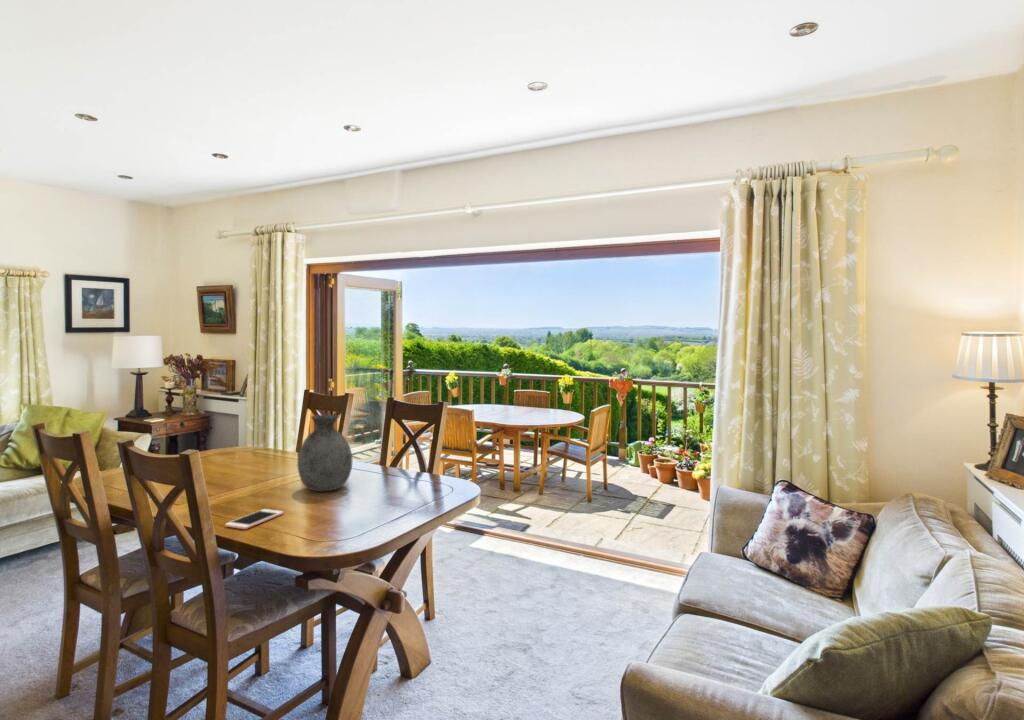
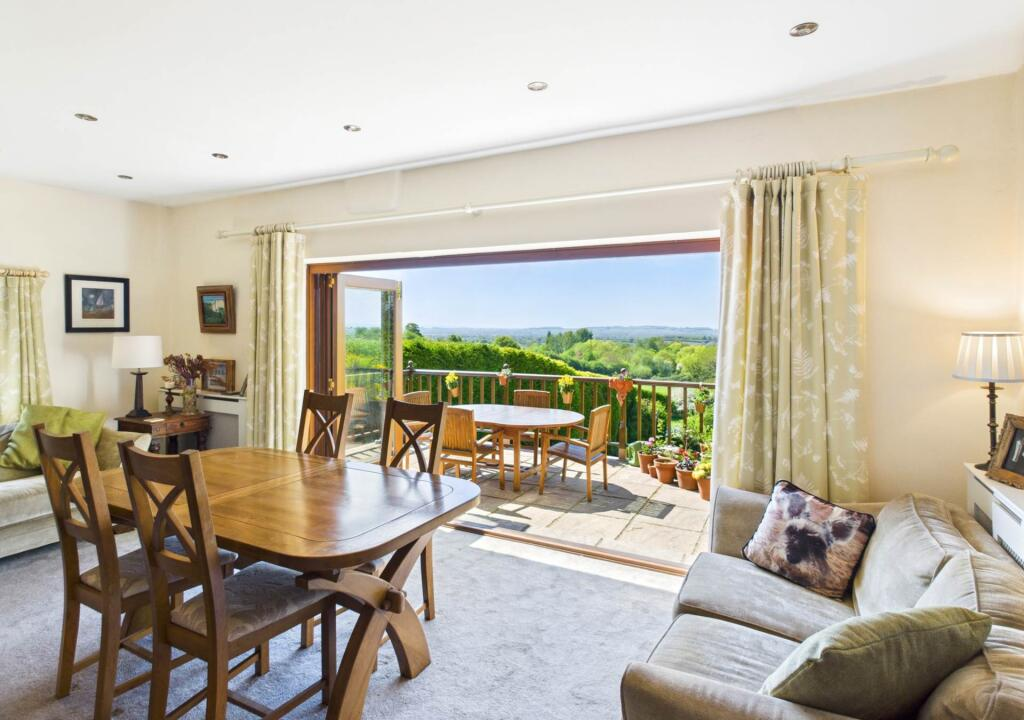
- cell phone (255, 518)
- vase (325, 452)
